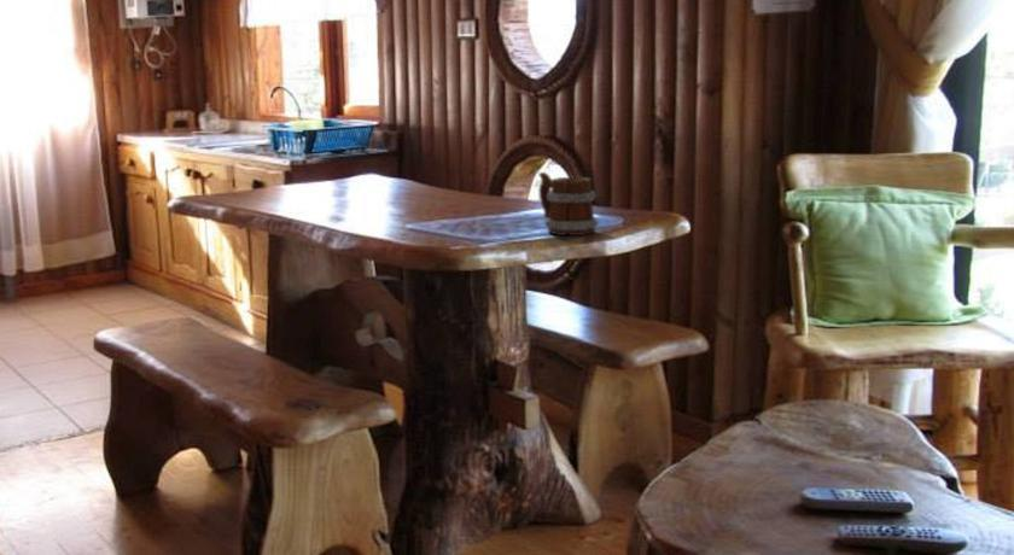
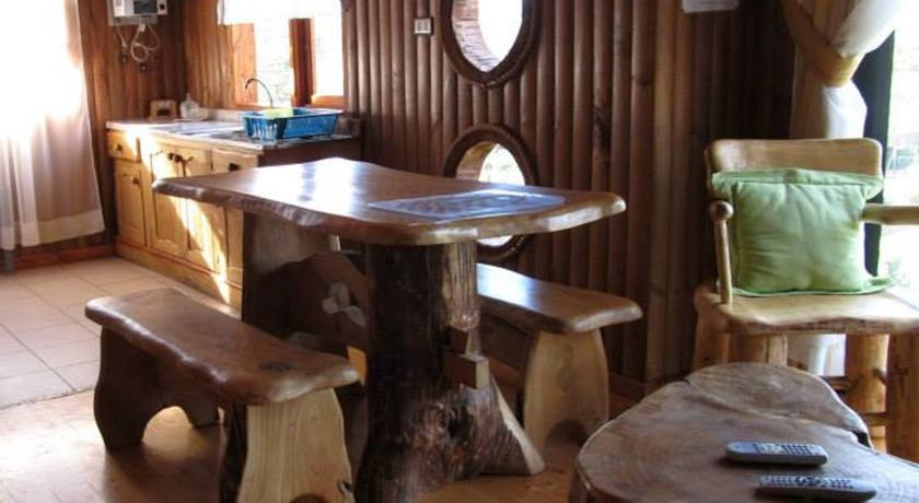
- mug (565, 203)
